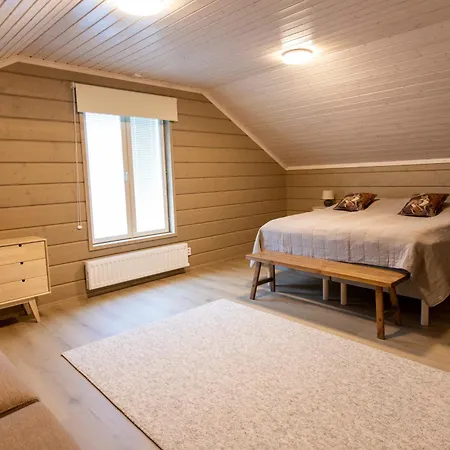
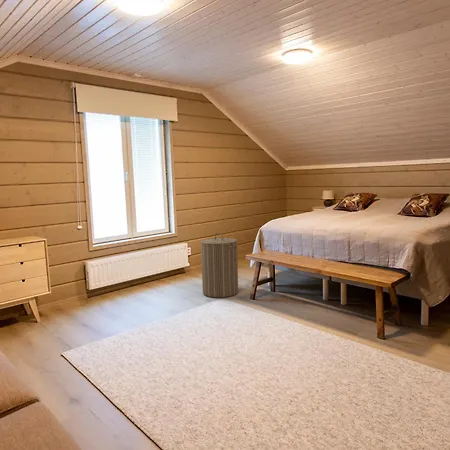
+ laundry hamper (219, 262)
